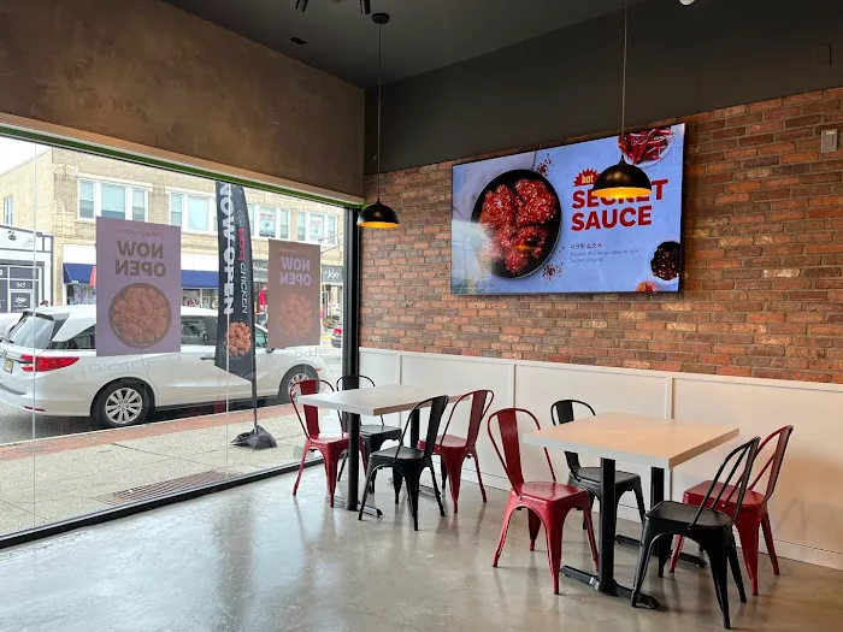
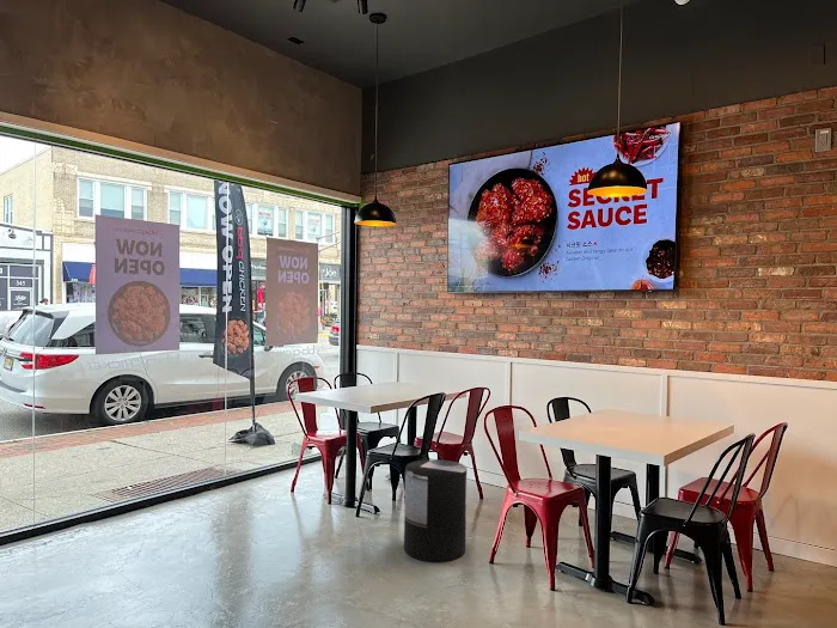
+ trash can (435, 507)
